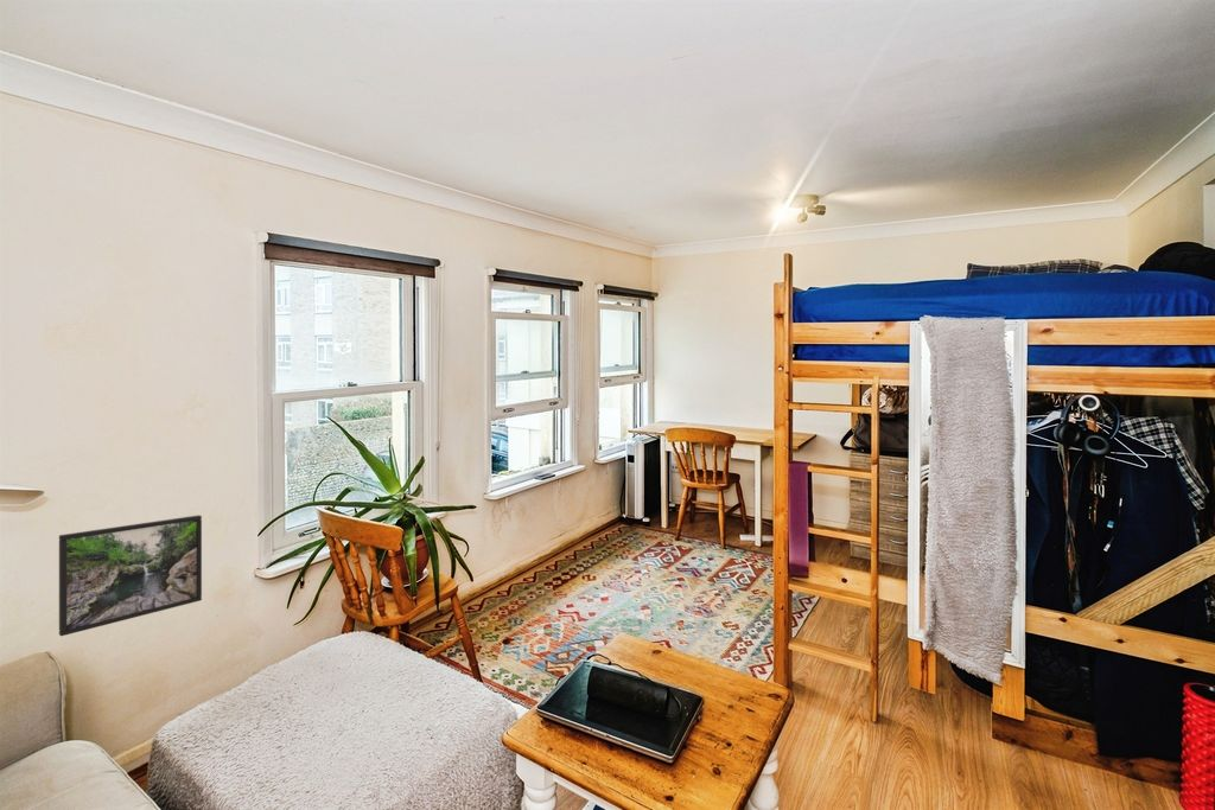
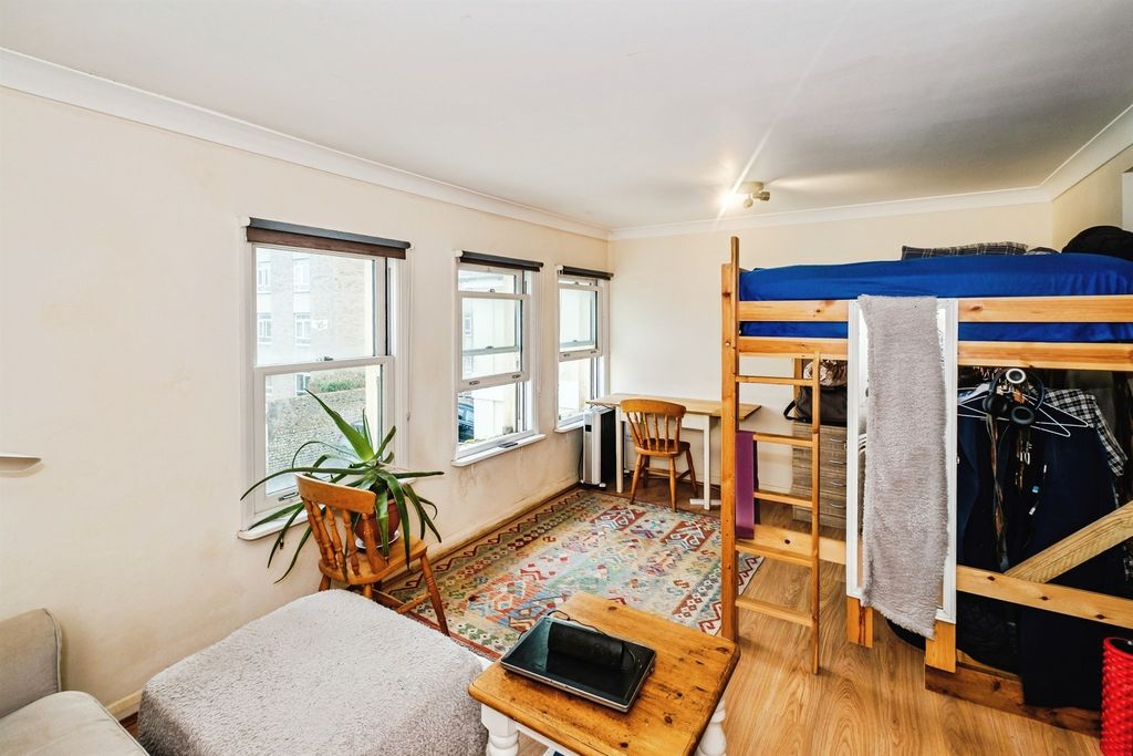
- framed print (135, 570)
